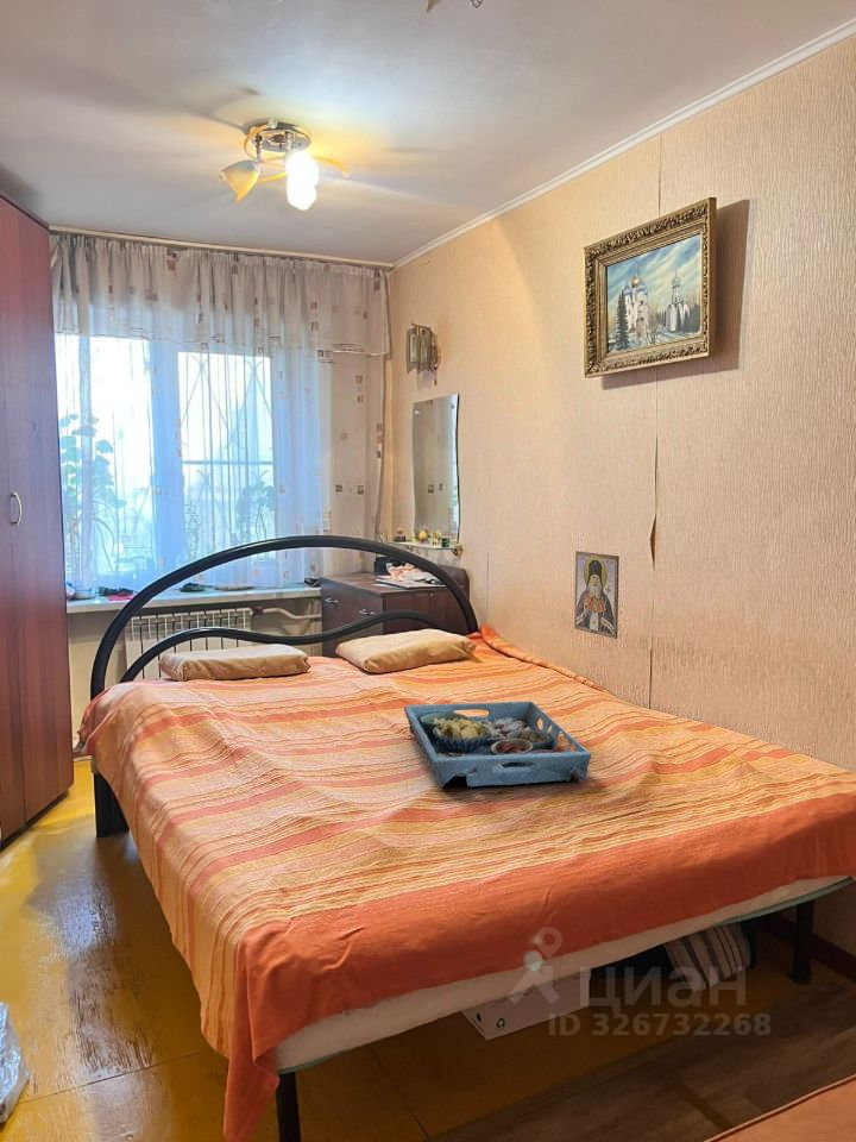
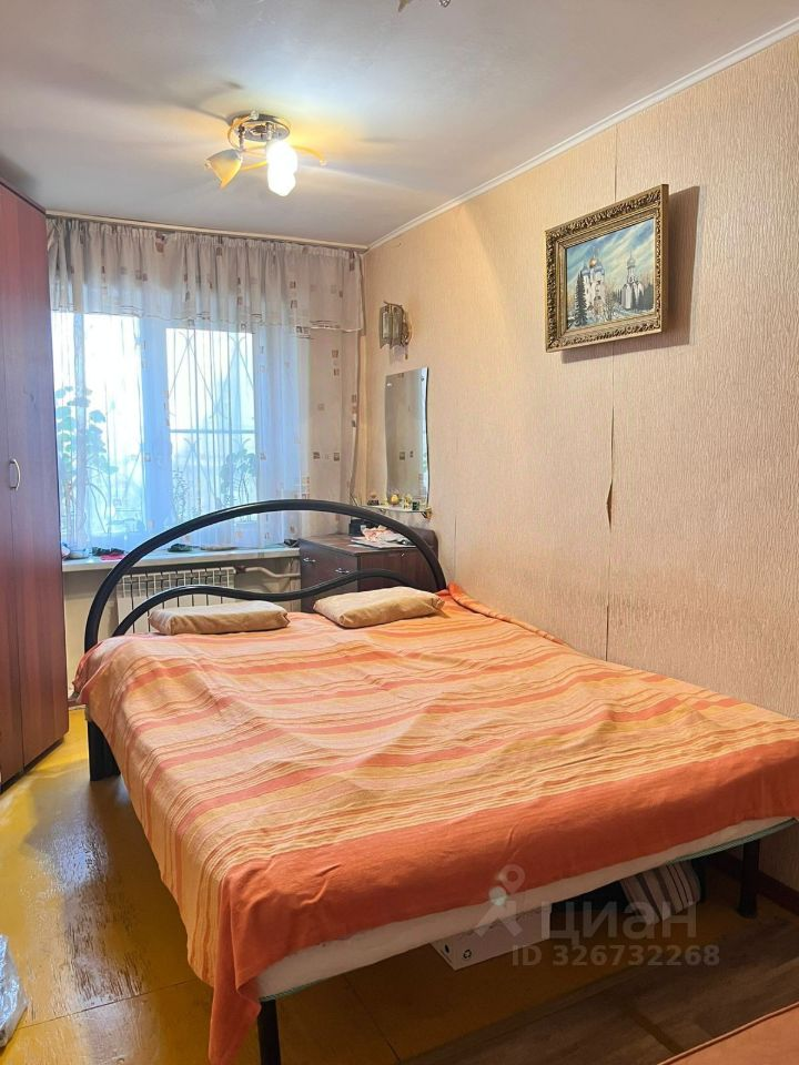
- serving tray (487, 739)
- religious icon (596, 594)
